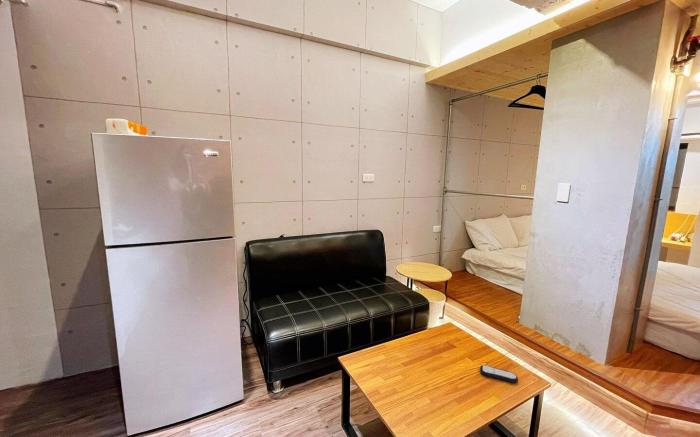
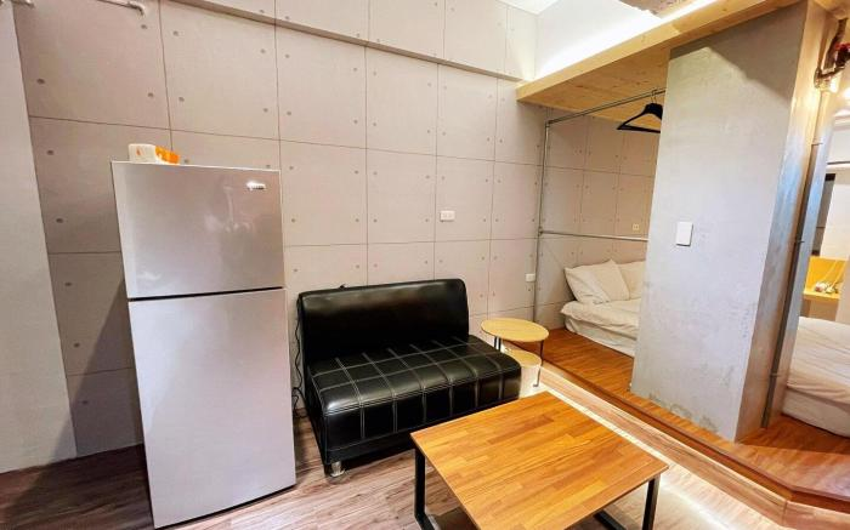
- remote control (498, 373)
